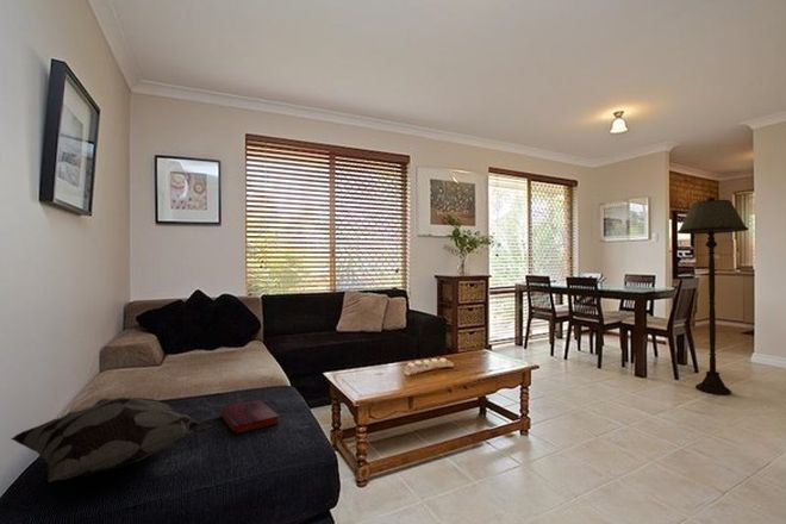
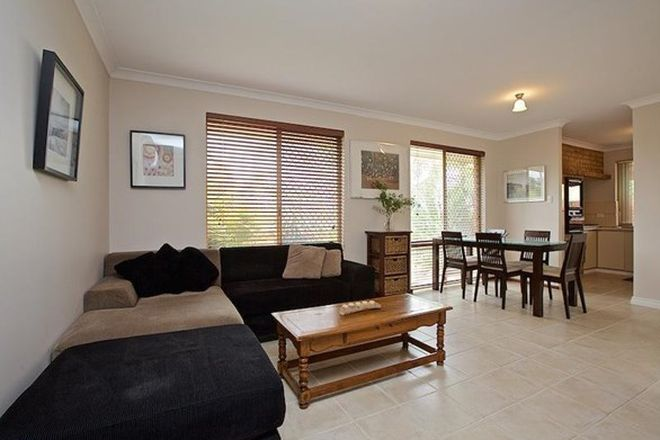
- decorative pillow (118, 431)
- hardback book (248, 414)
- floor lamp (711, 293)
